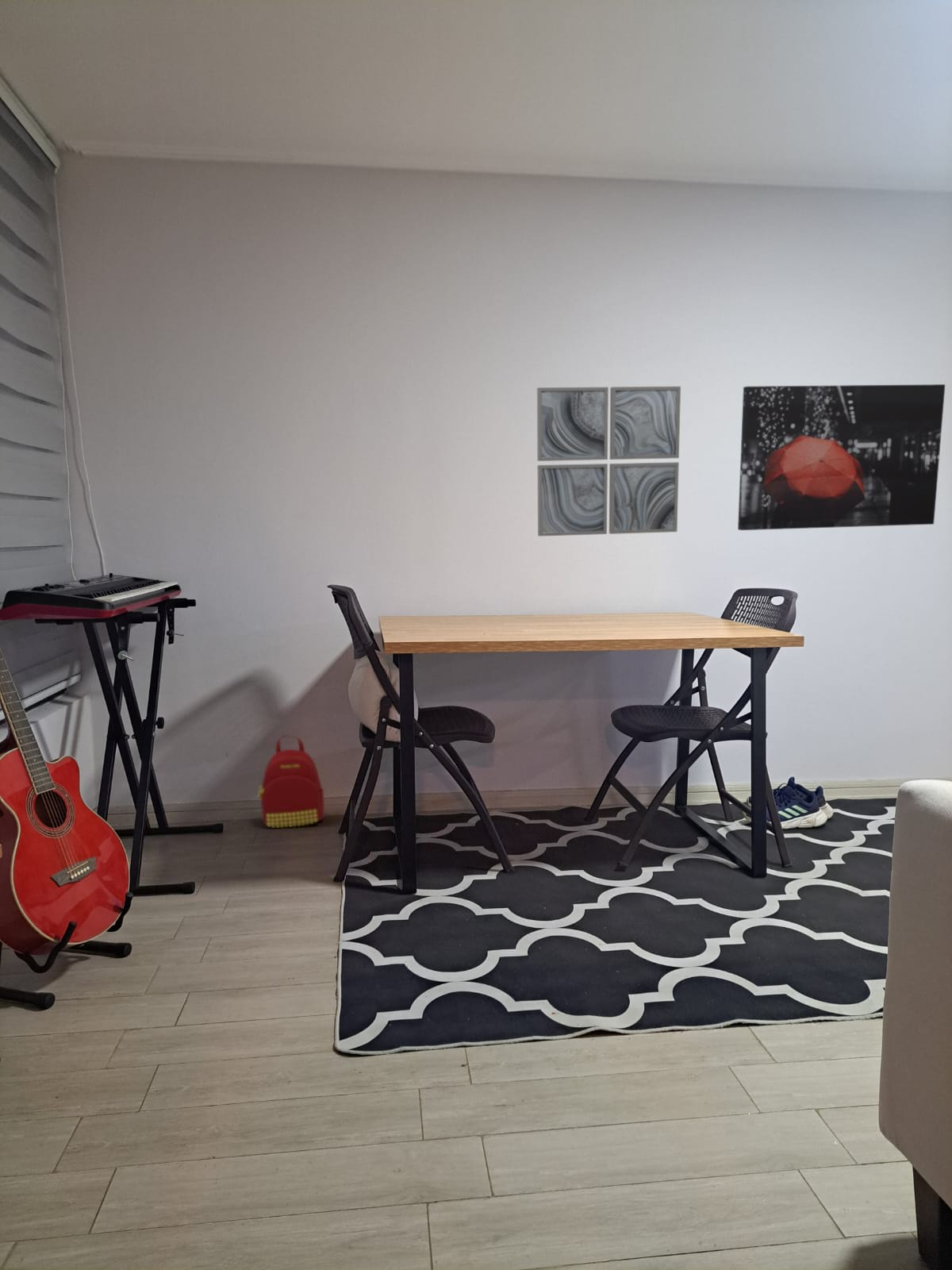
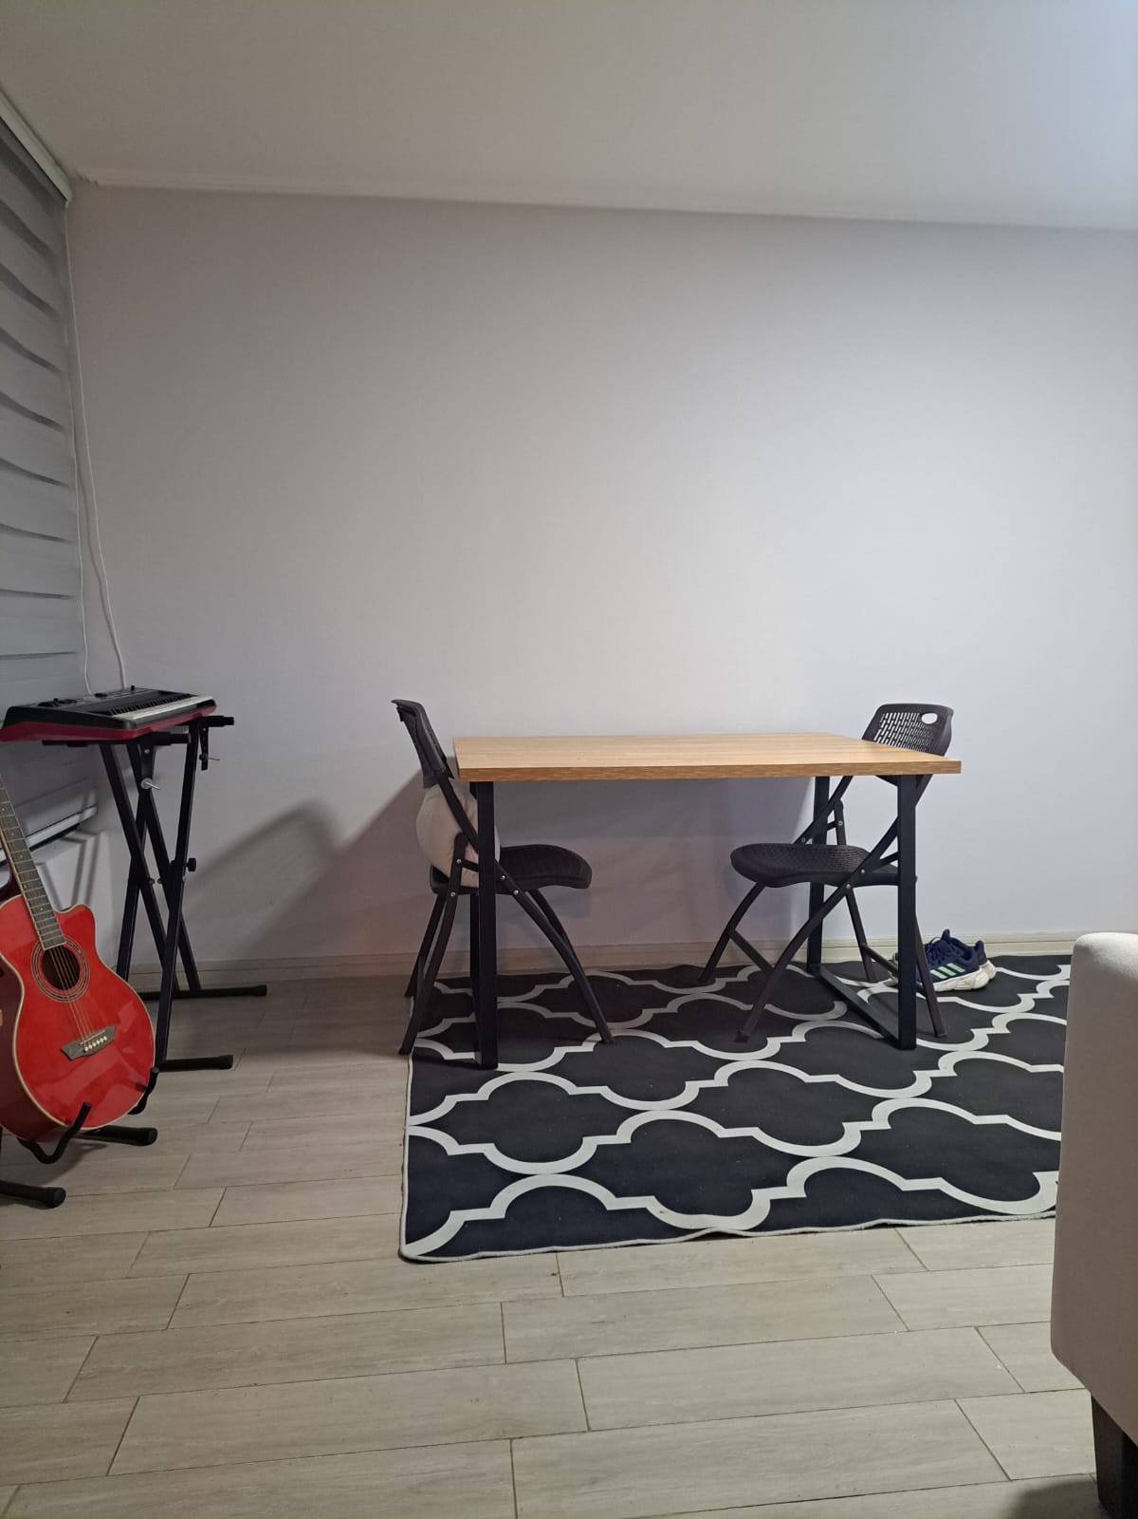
- wall art (841, 457)
- backpack (290, 781)
- wall art (607, 464)
